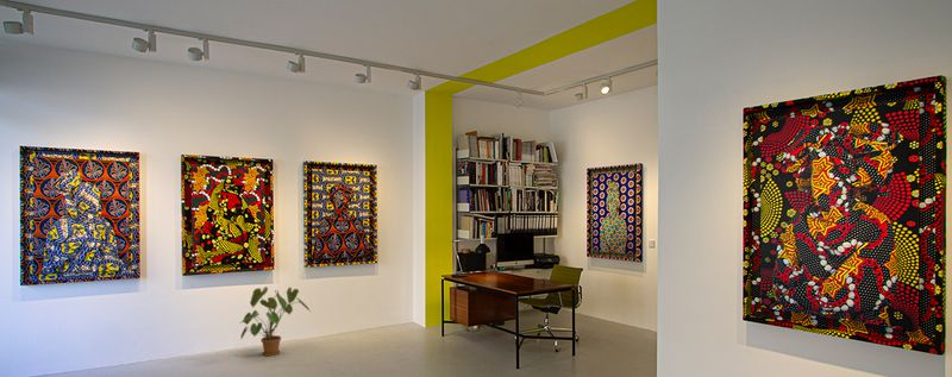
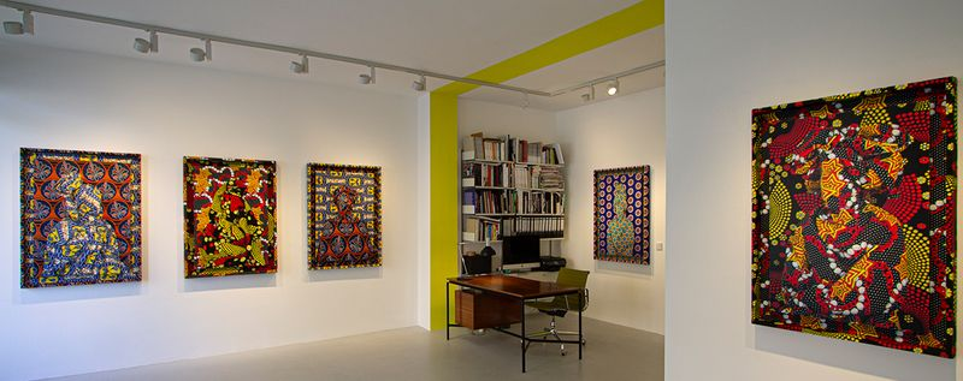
- house plant (274, 319)
